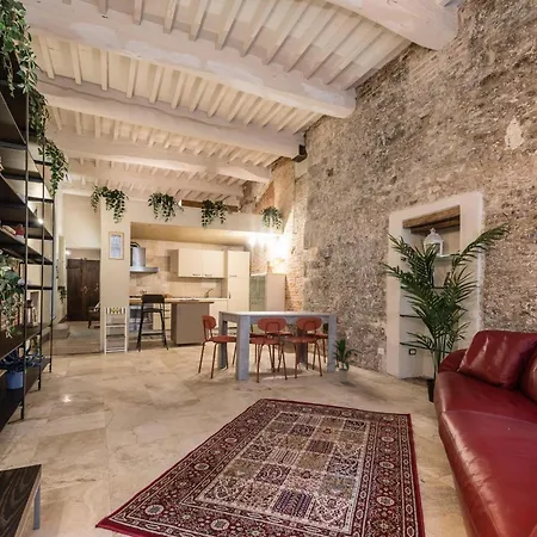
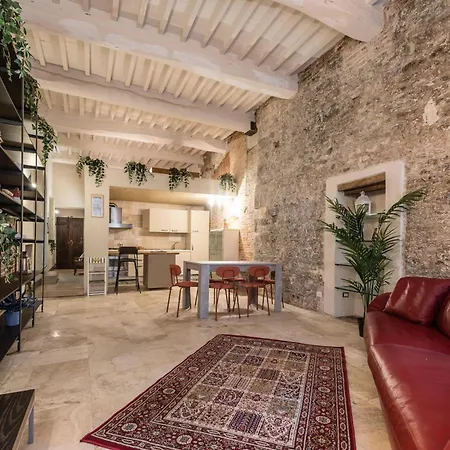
- indoor plant (341, 358)
